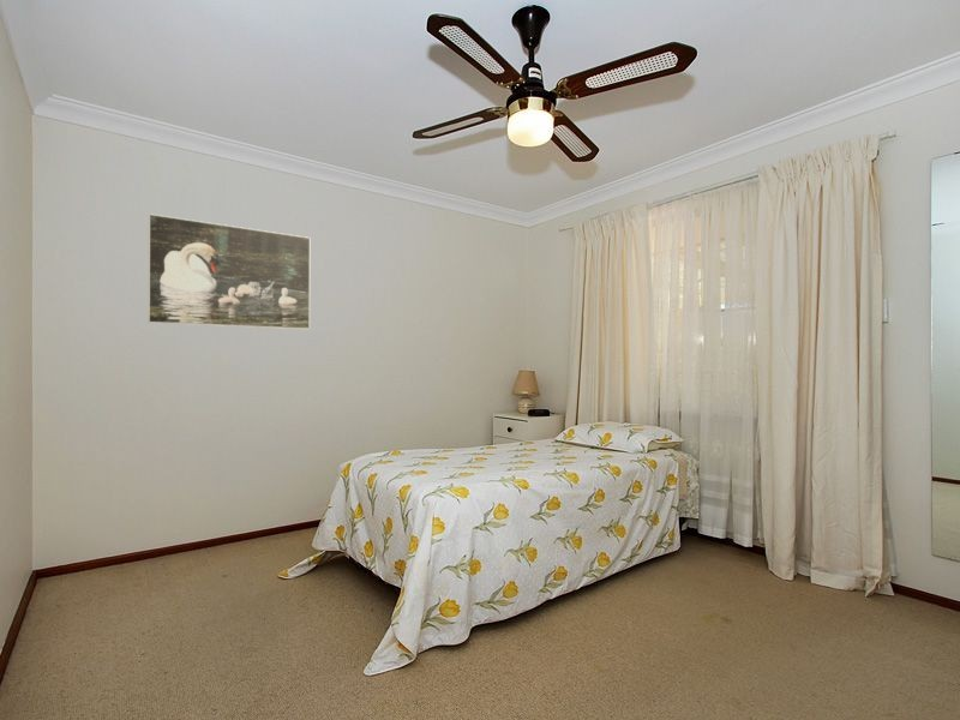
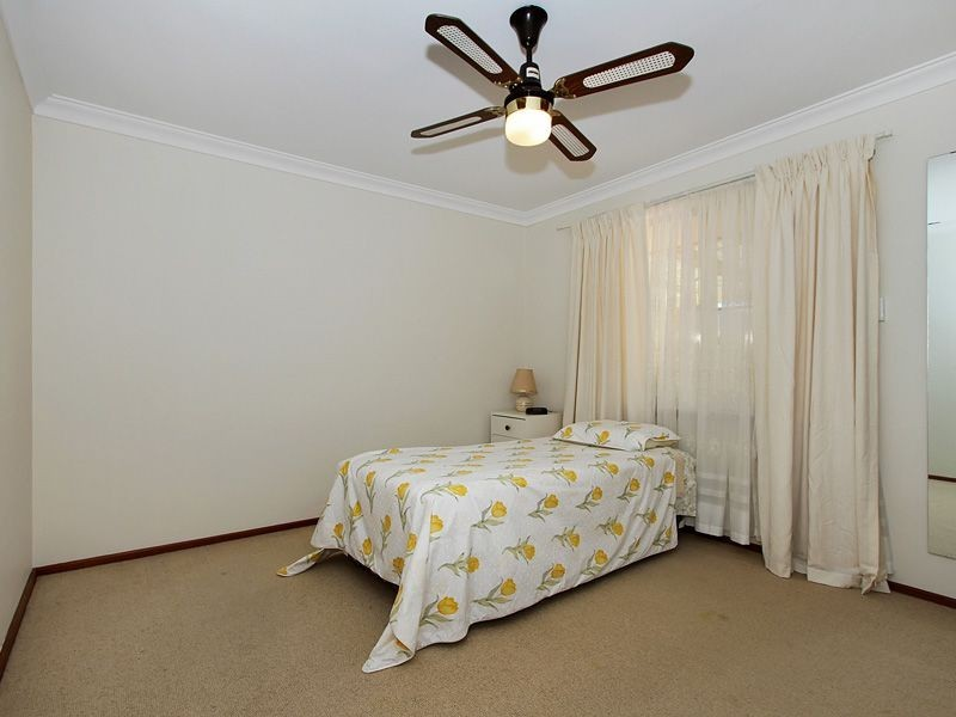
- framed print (235, 276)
